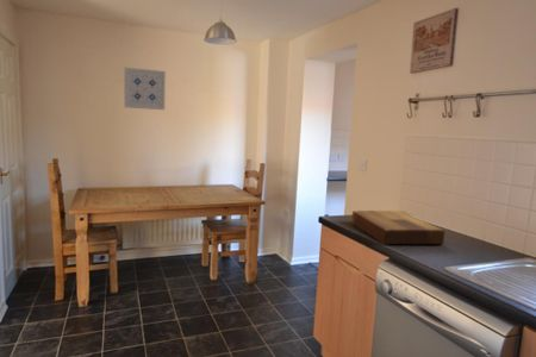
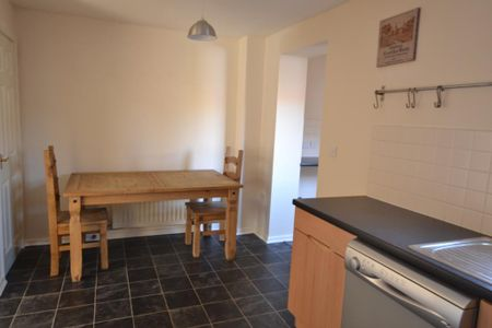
- cutting board (394, 225)
- wall art (144, 89)
